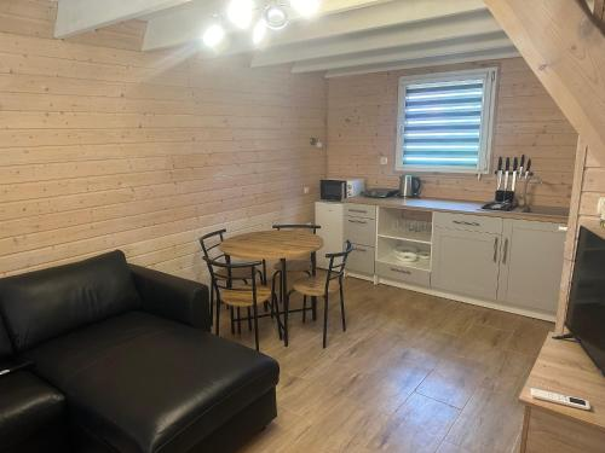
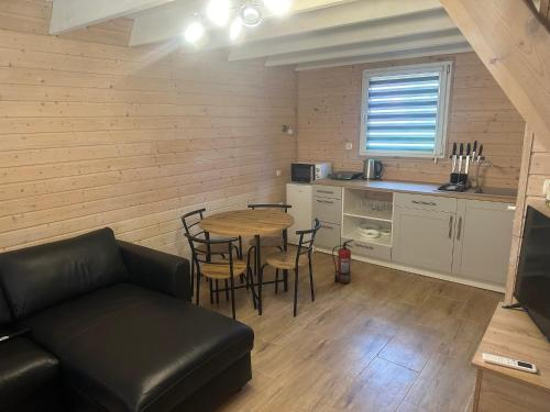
+ fire extinguisher (342, 260)
